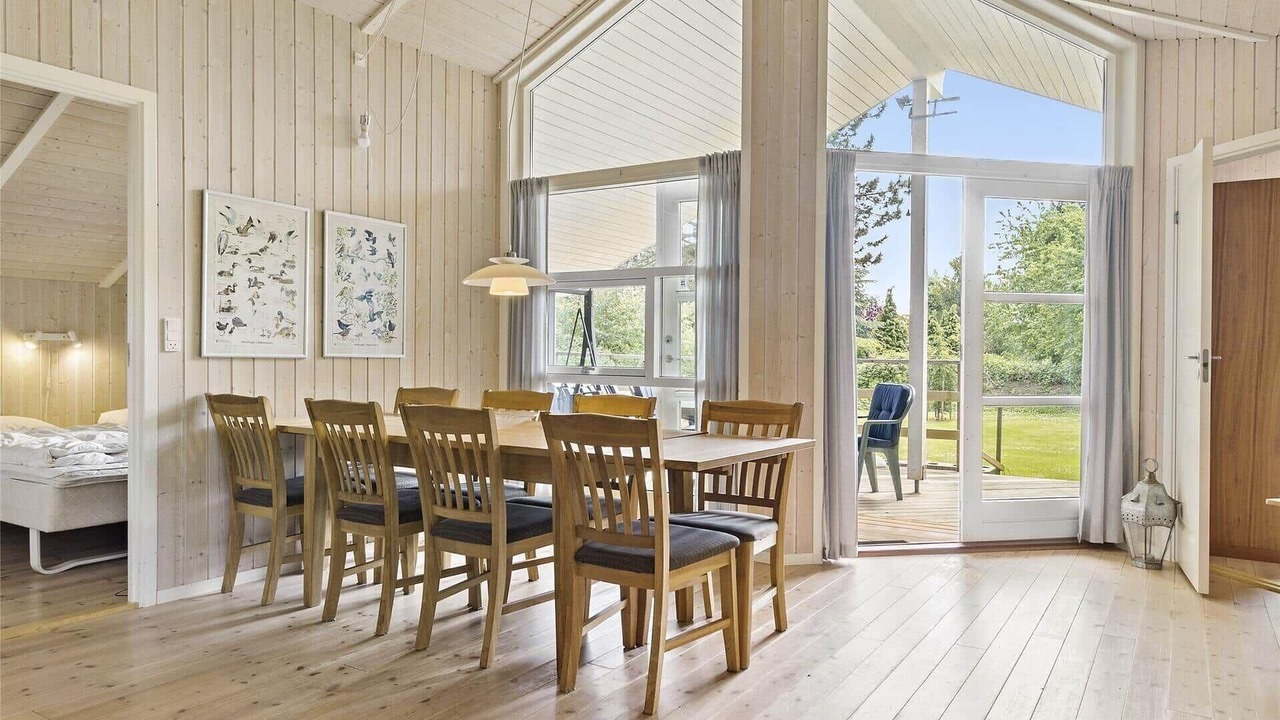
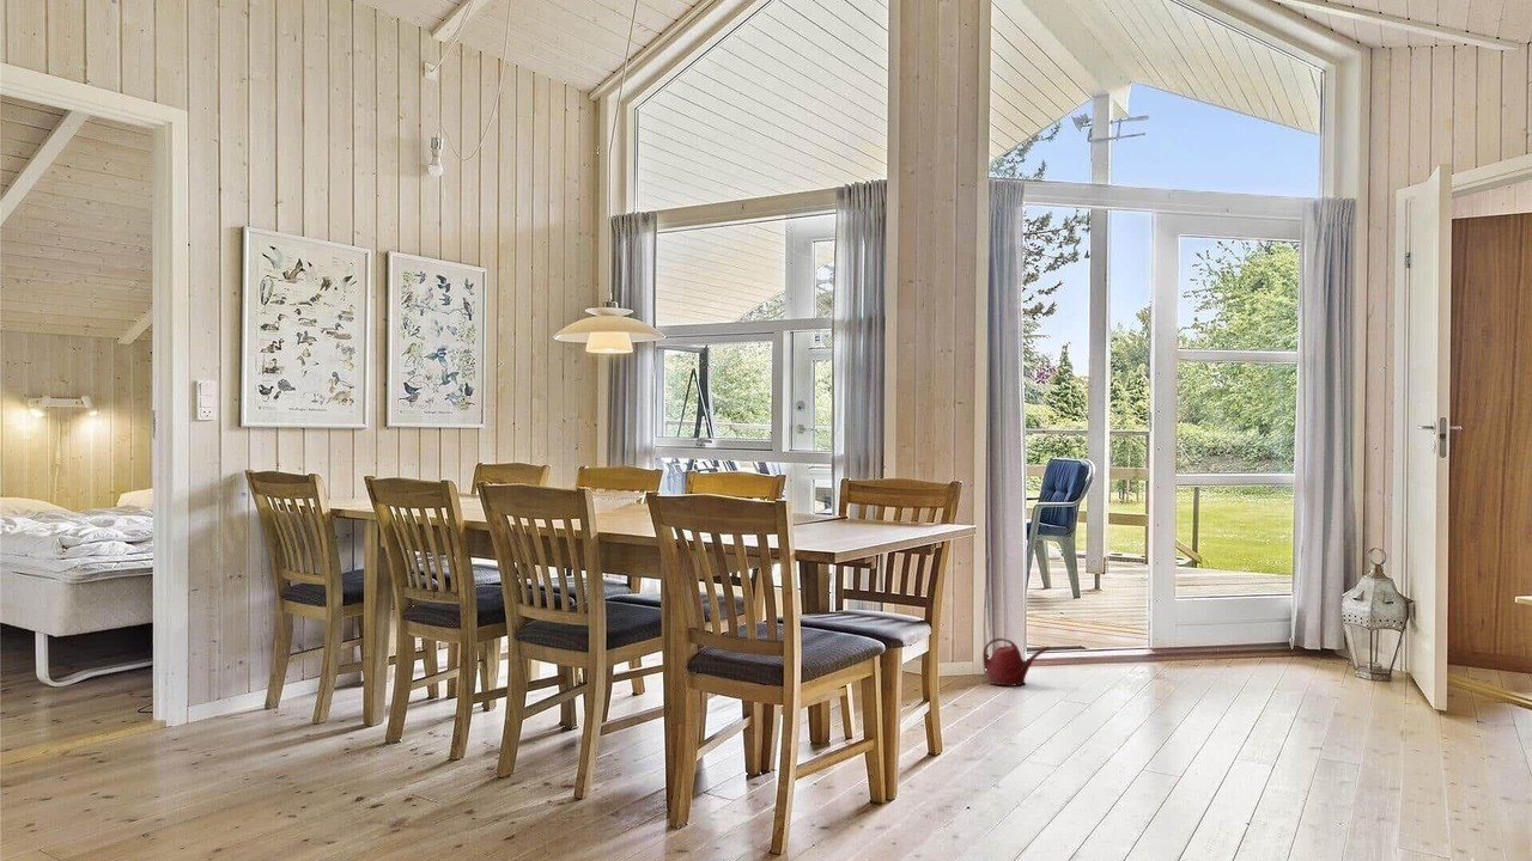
+ watering can (1016, 660)
